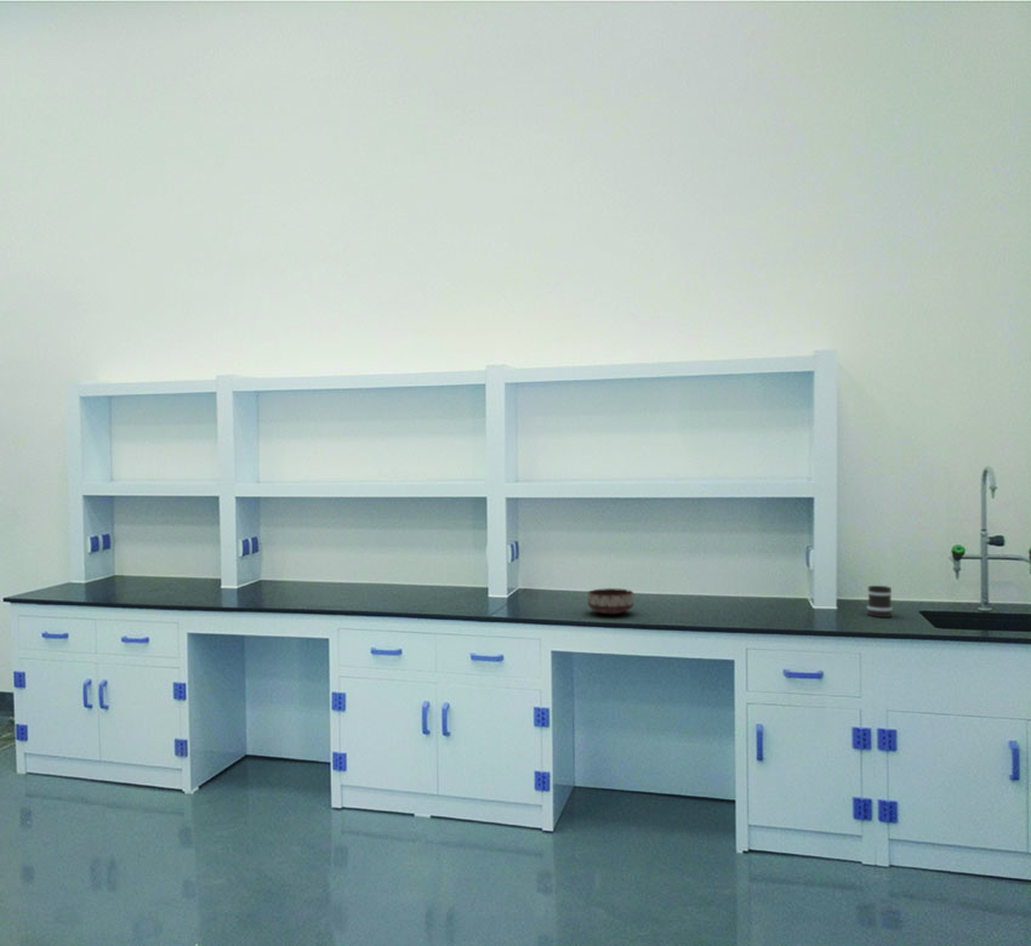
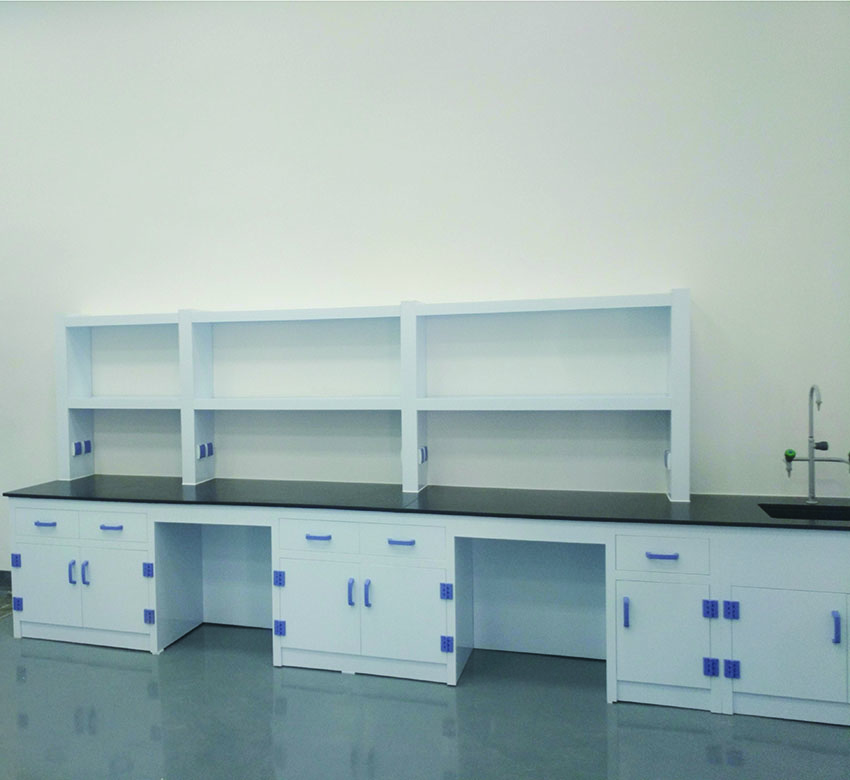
- mug (878, 600)
- bowl (610, 602)
